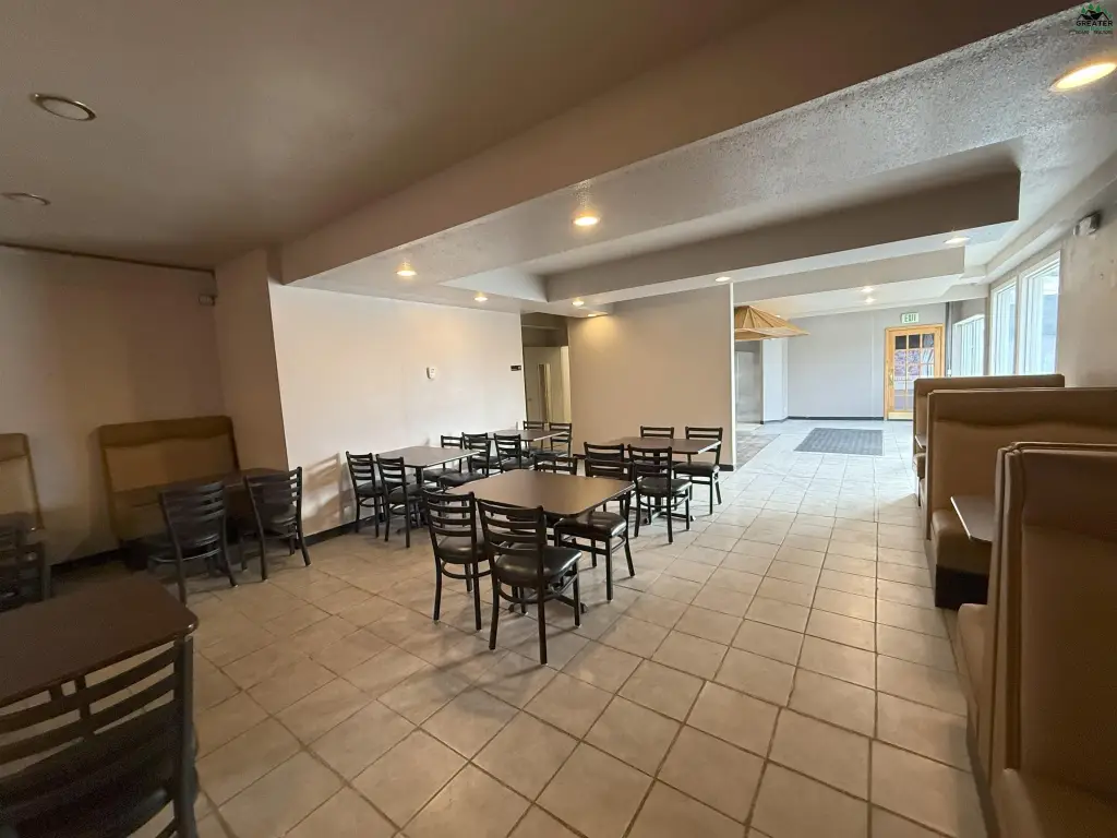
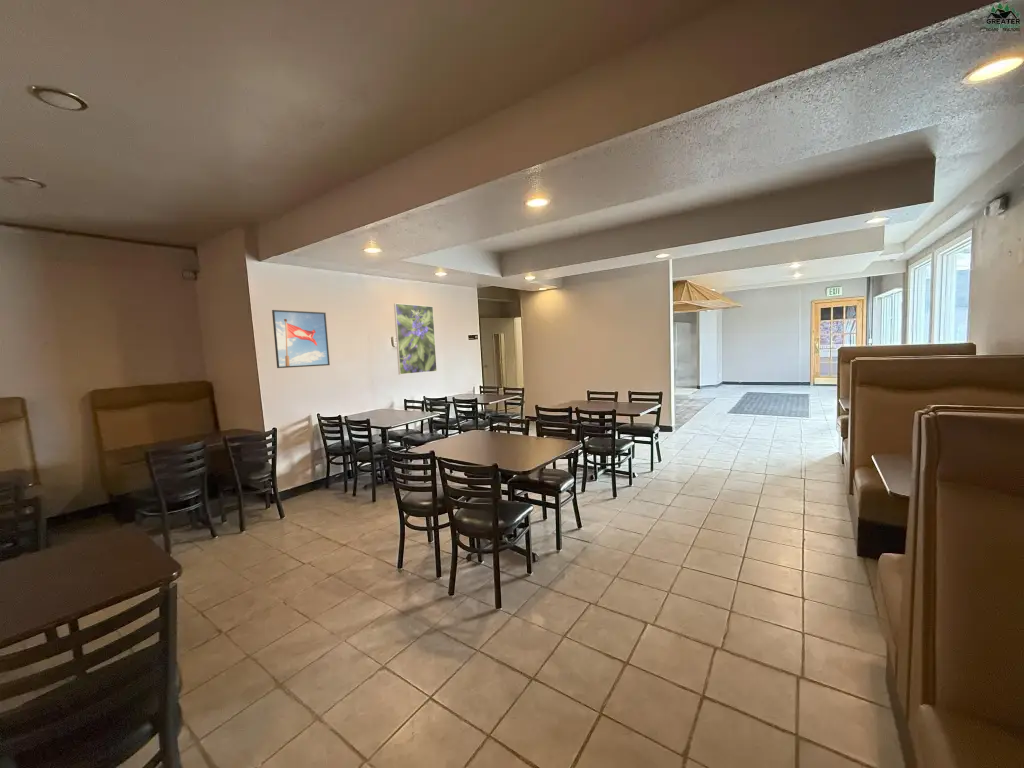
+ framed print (416, 339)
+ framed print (302, 339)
